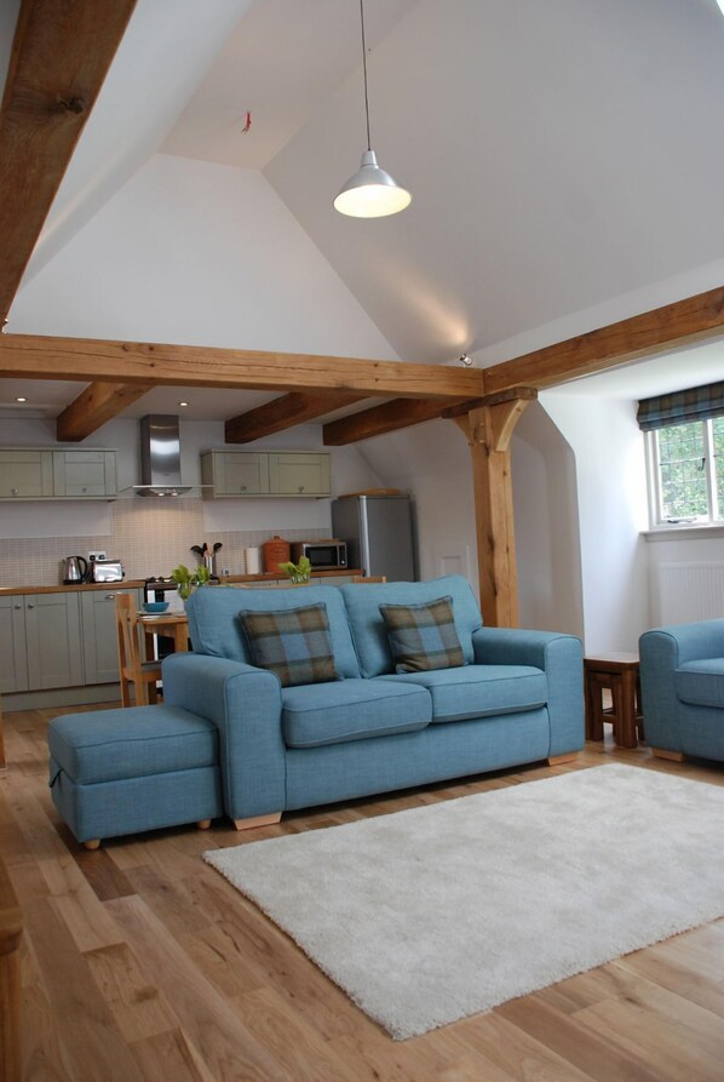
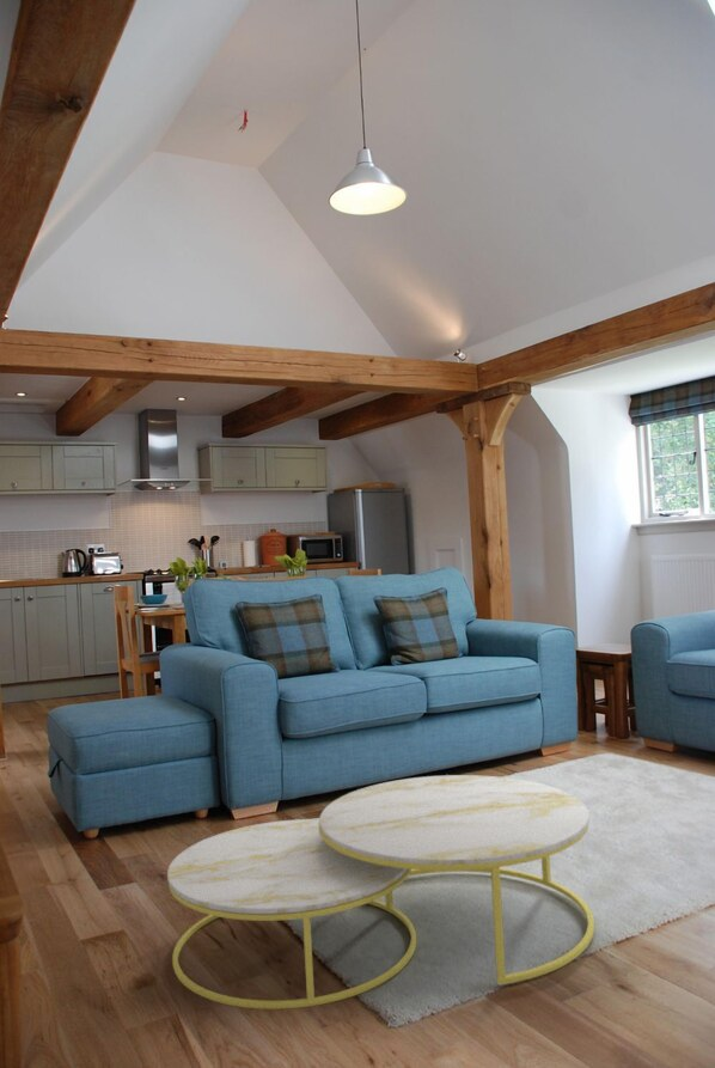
+ coffee table (383, 874)
